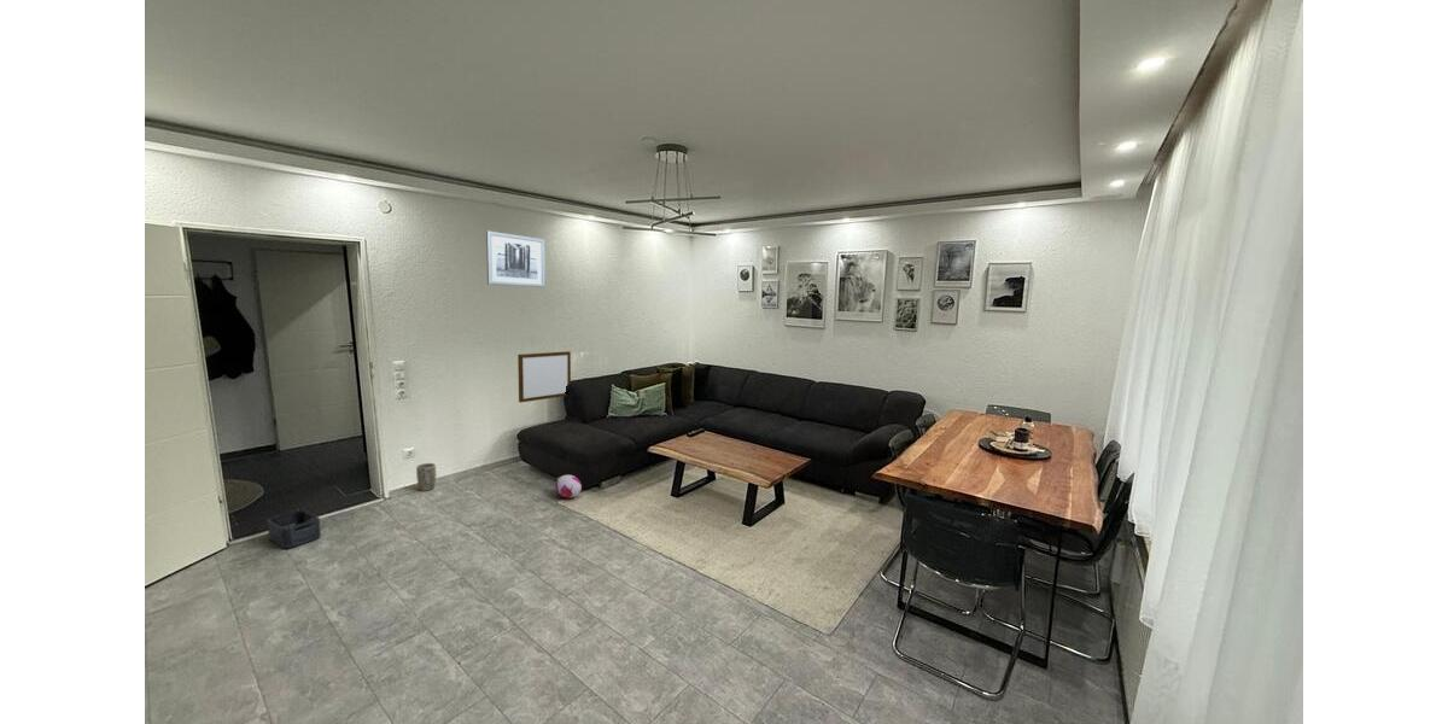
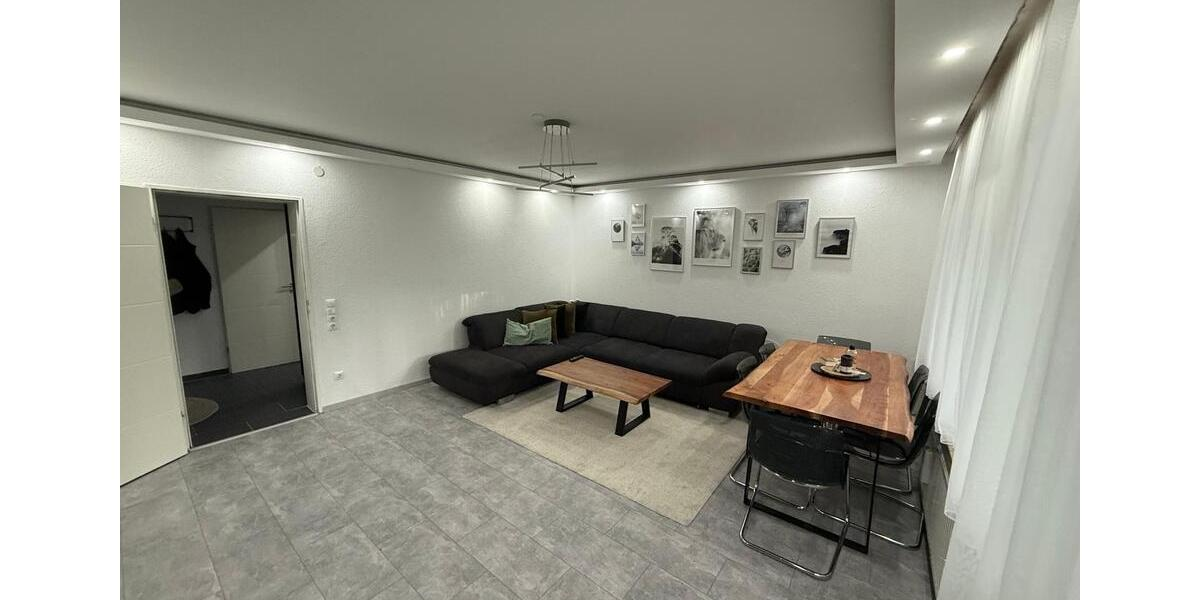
- plant pot (426, 477)
- wall art (516, 261)
- plush toy (568, 485)
- storage bin (293, 527)
- writing board (545, 375)
